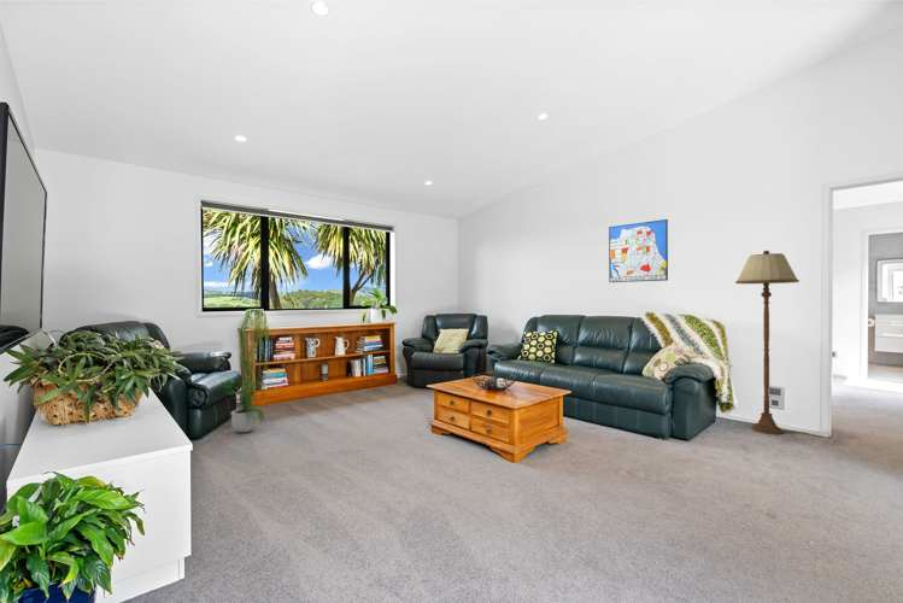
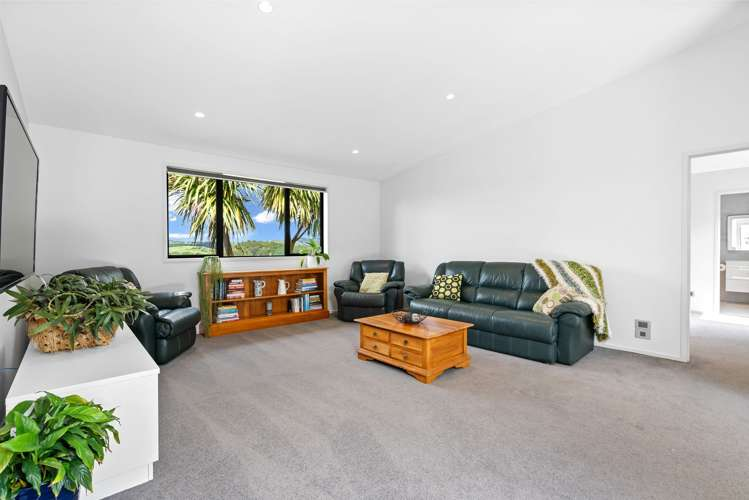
- floor lamp (766, 340)
- wall art (637, 252)
- potted plant (247, 394)
